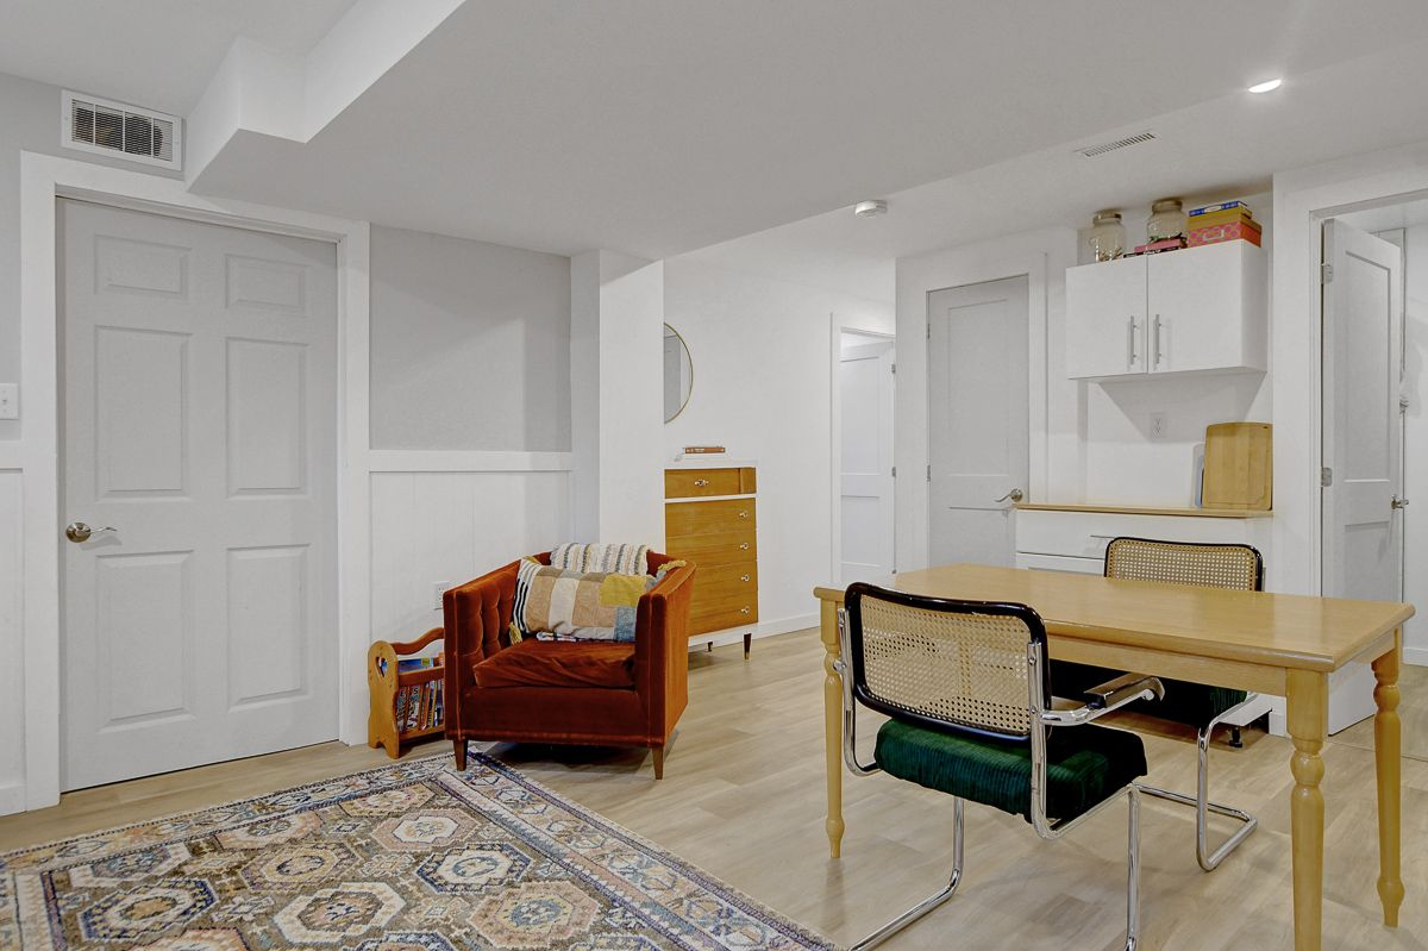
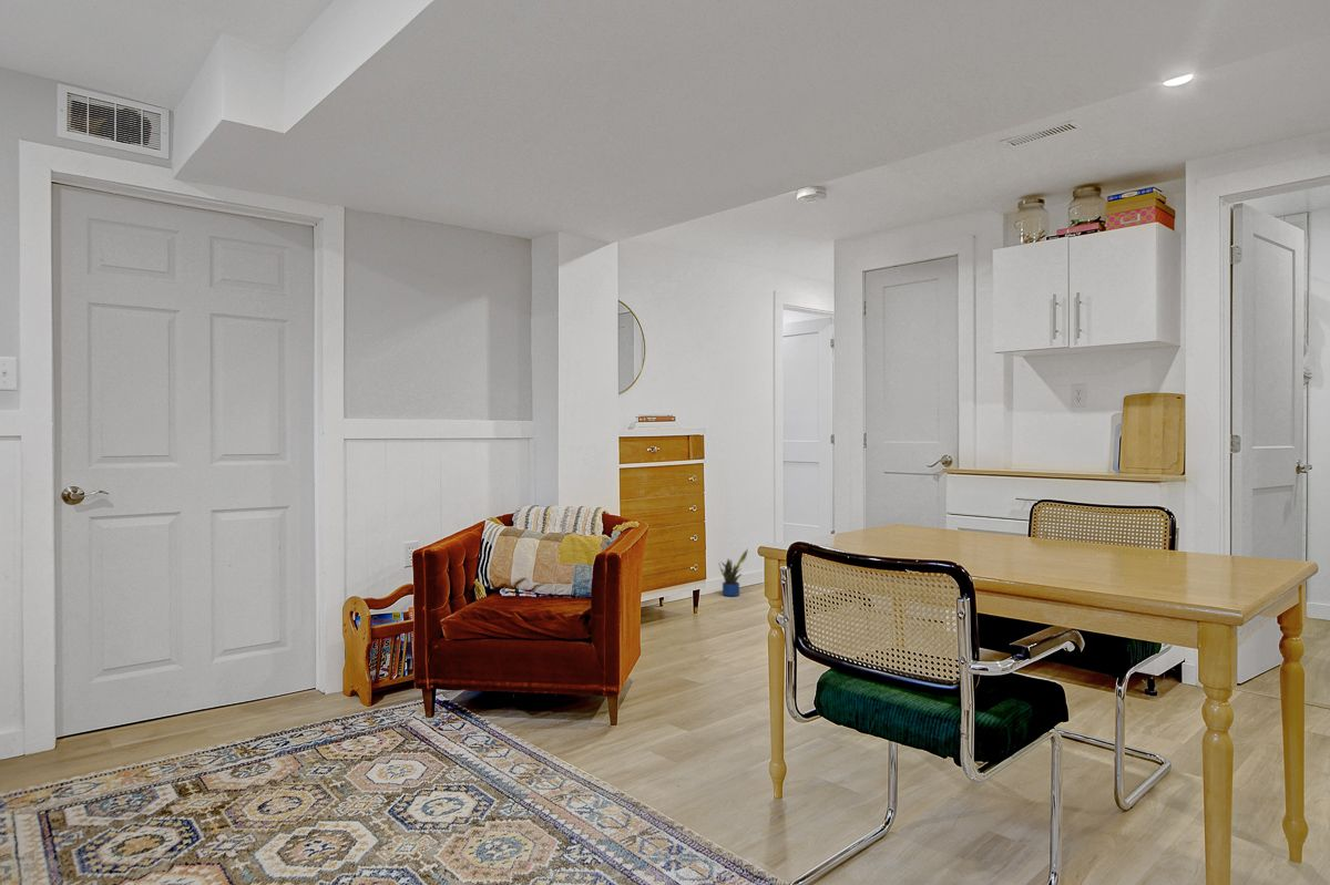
+ potted plant (733, 572)
